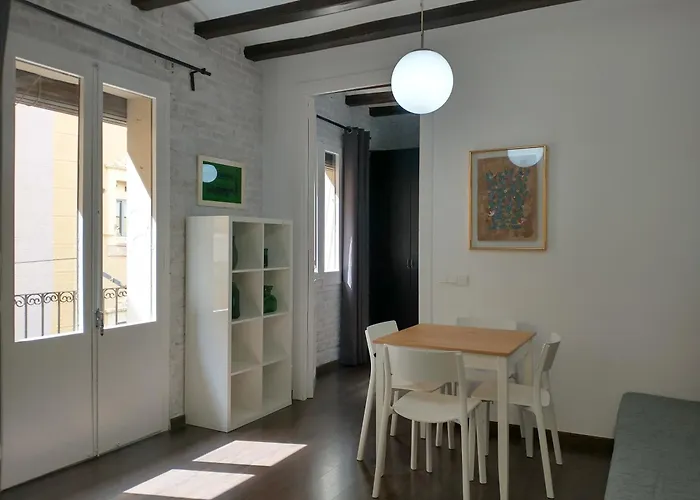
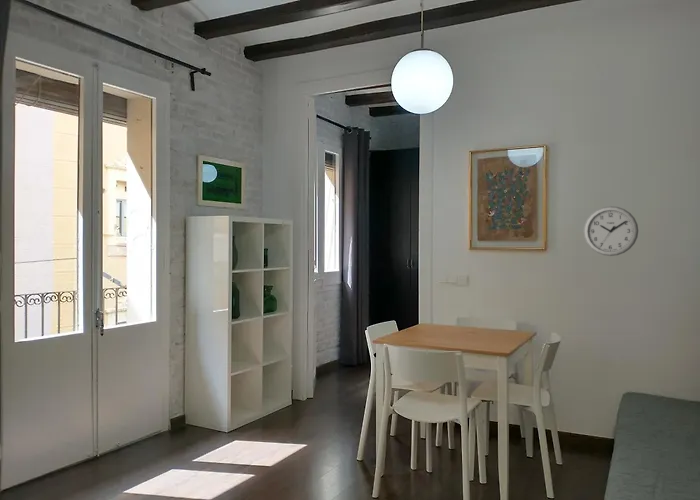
+ wall clock (610, 231)
